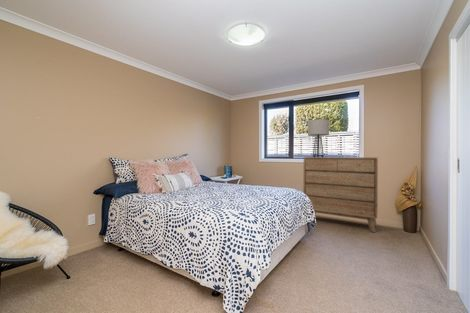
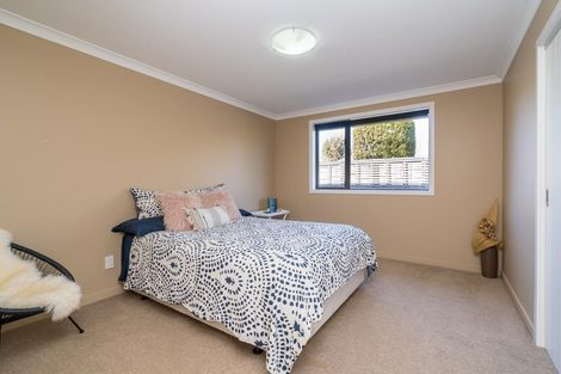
- dresser (339, 190)
- lamp (318, 138)
